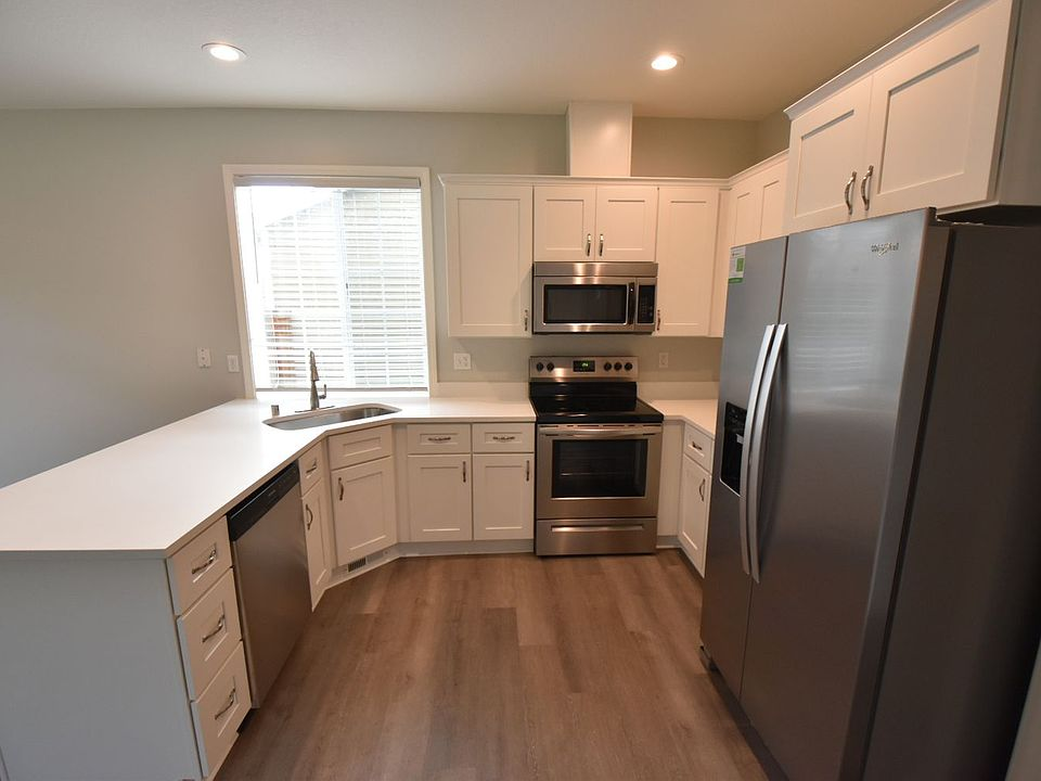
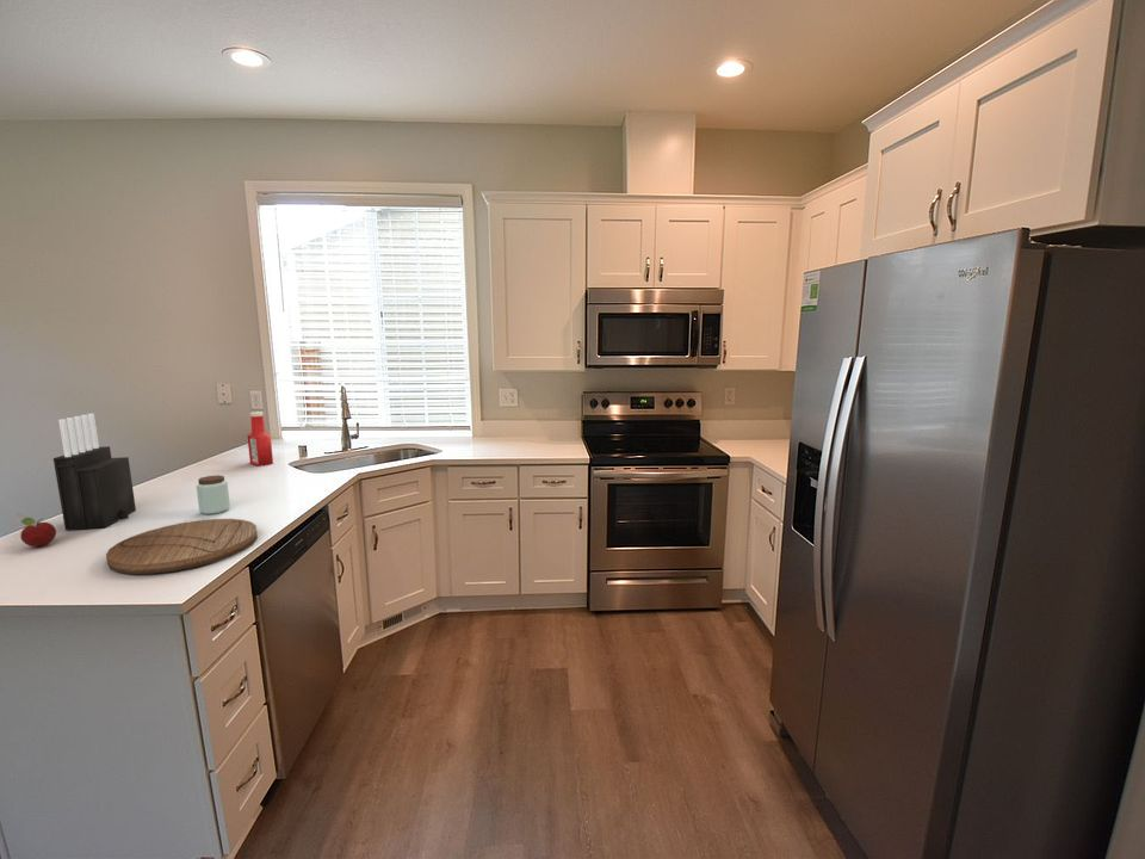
+ fruit (32, 530)
+ soap bottle (259, 438)
+ peanut butter (212, 494)
+ cutting board (186, 543)
+ knife block (98, 468)
